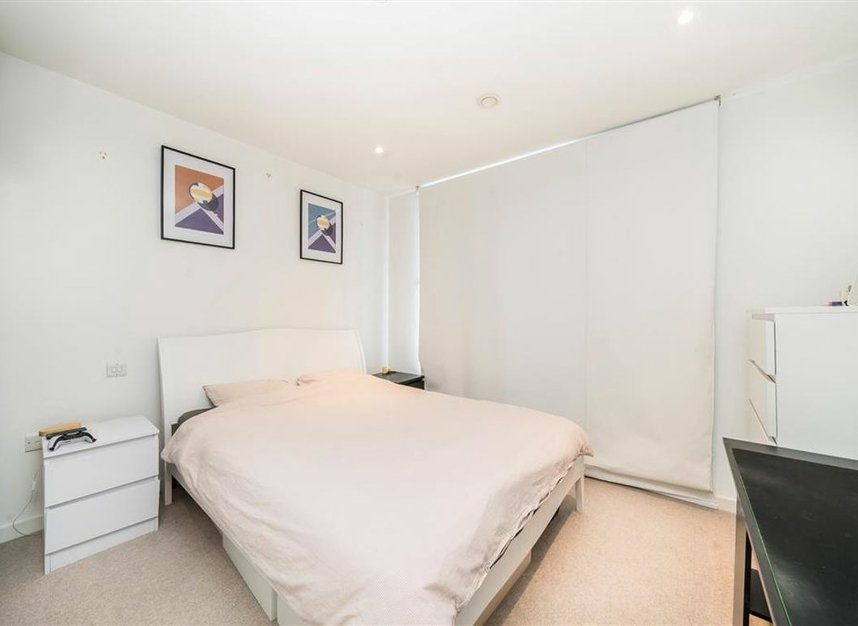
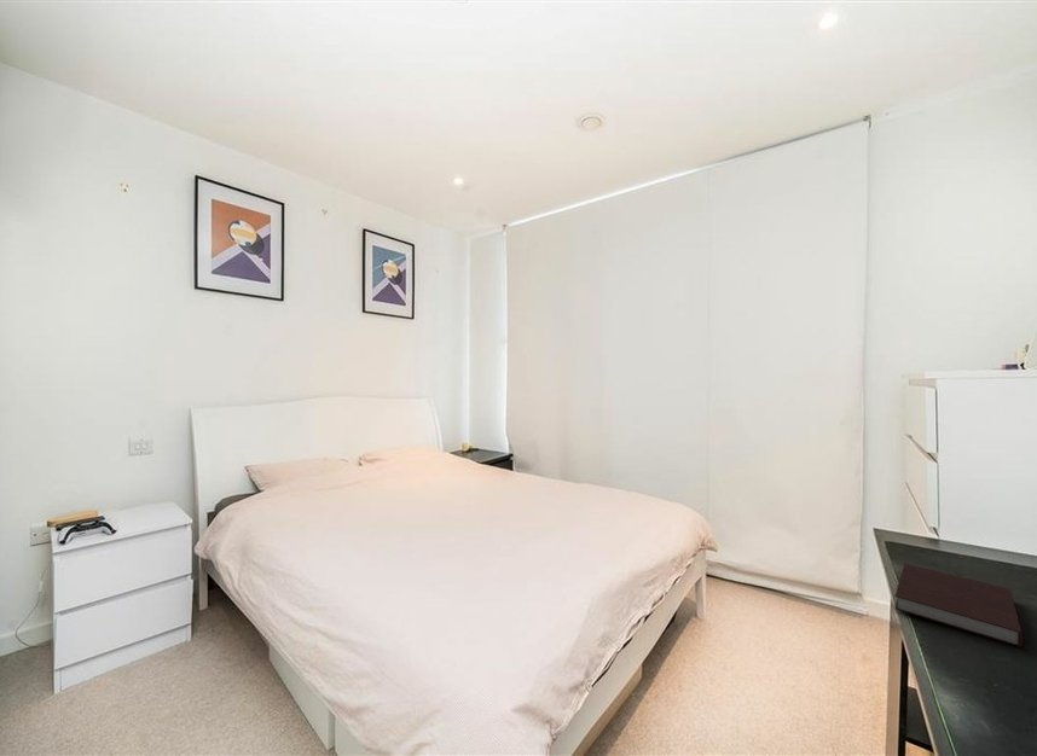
+ notebook (954, 599)
